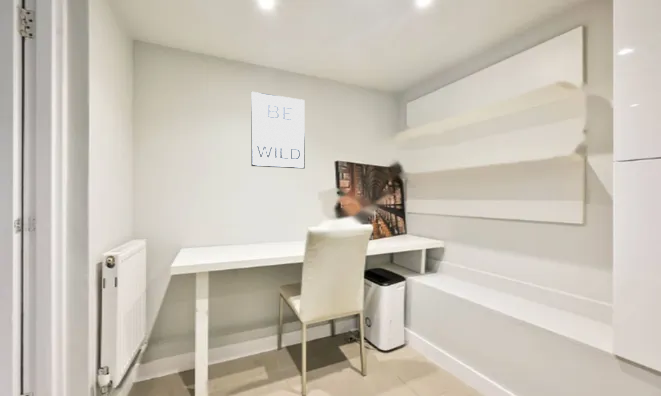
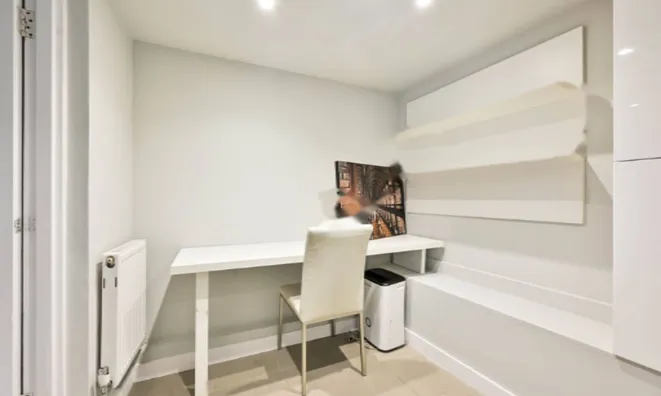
- wall art (279, 131)
